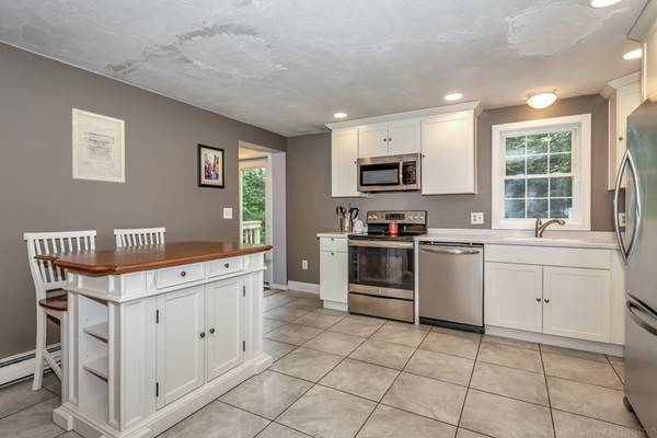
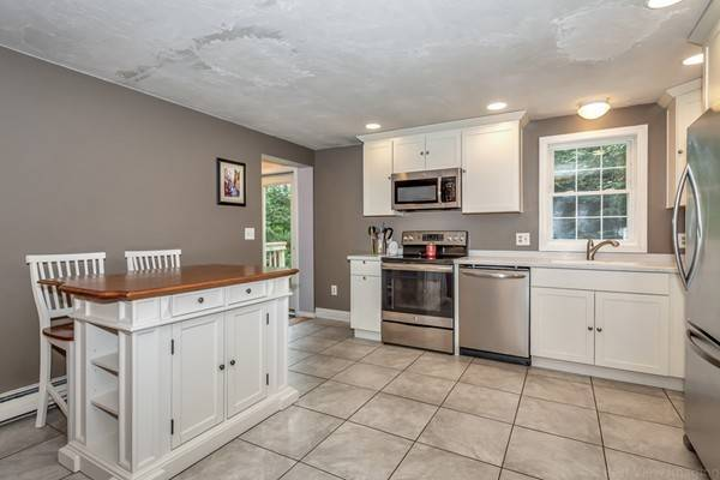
- wall art (100, 147)
